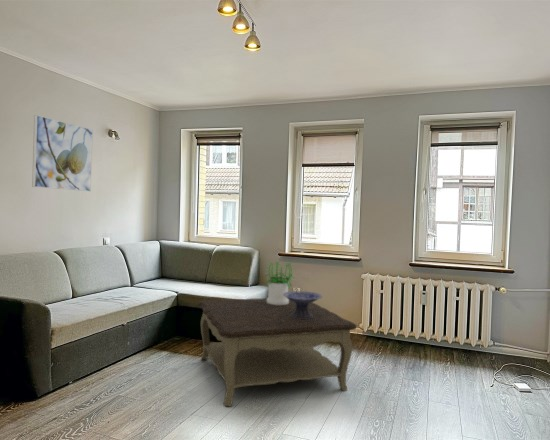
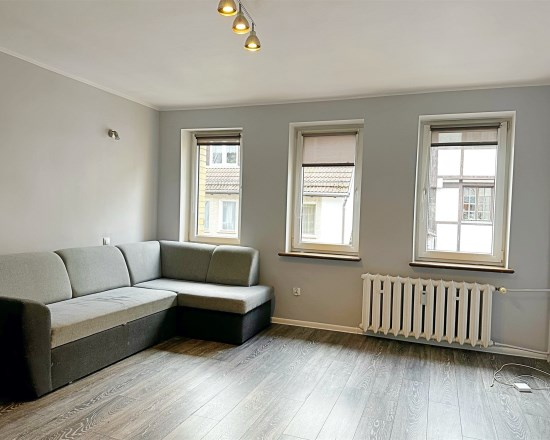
- decorative bowl (302, 305)
- coffee table (269, 342)
- potted plant (279, 281)
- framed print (64, 156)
